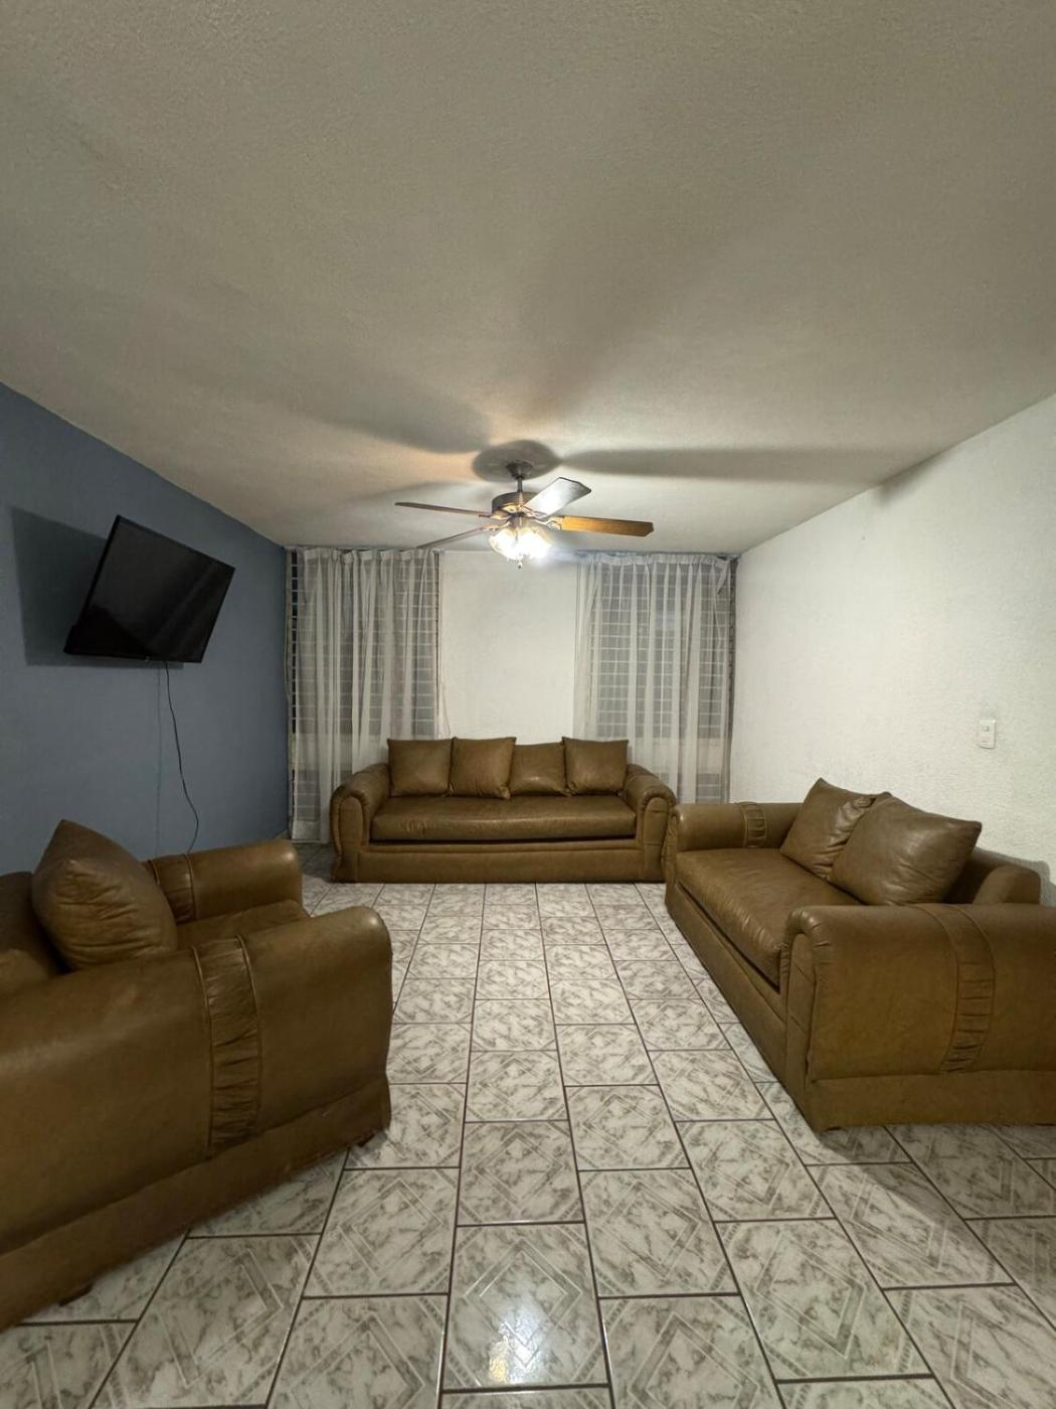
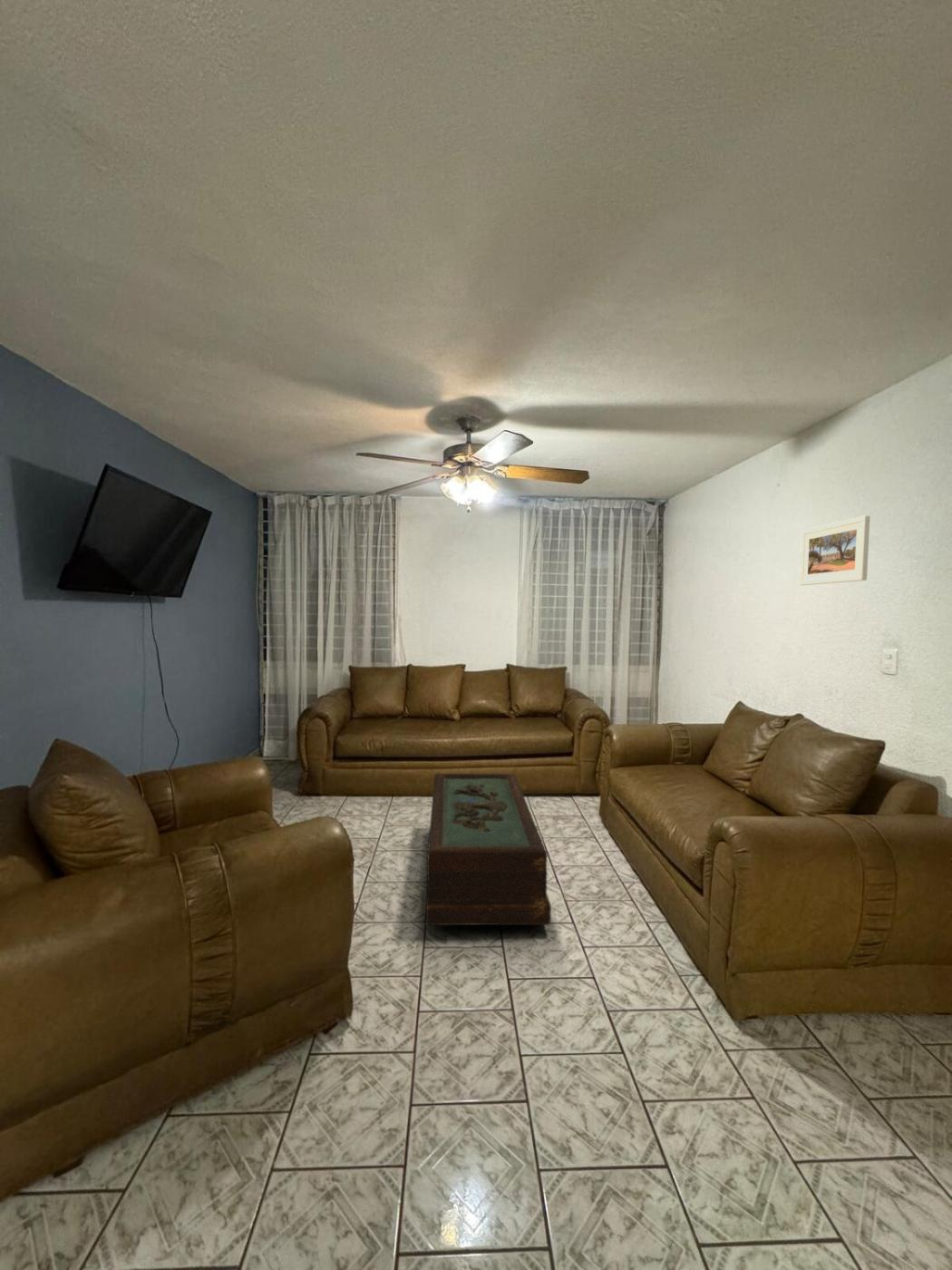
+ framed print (831, 553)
+ coffee table (481, 837)
